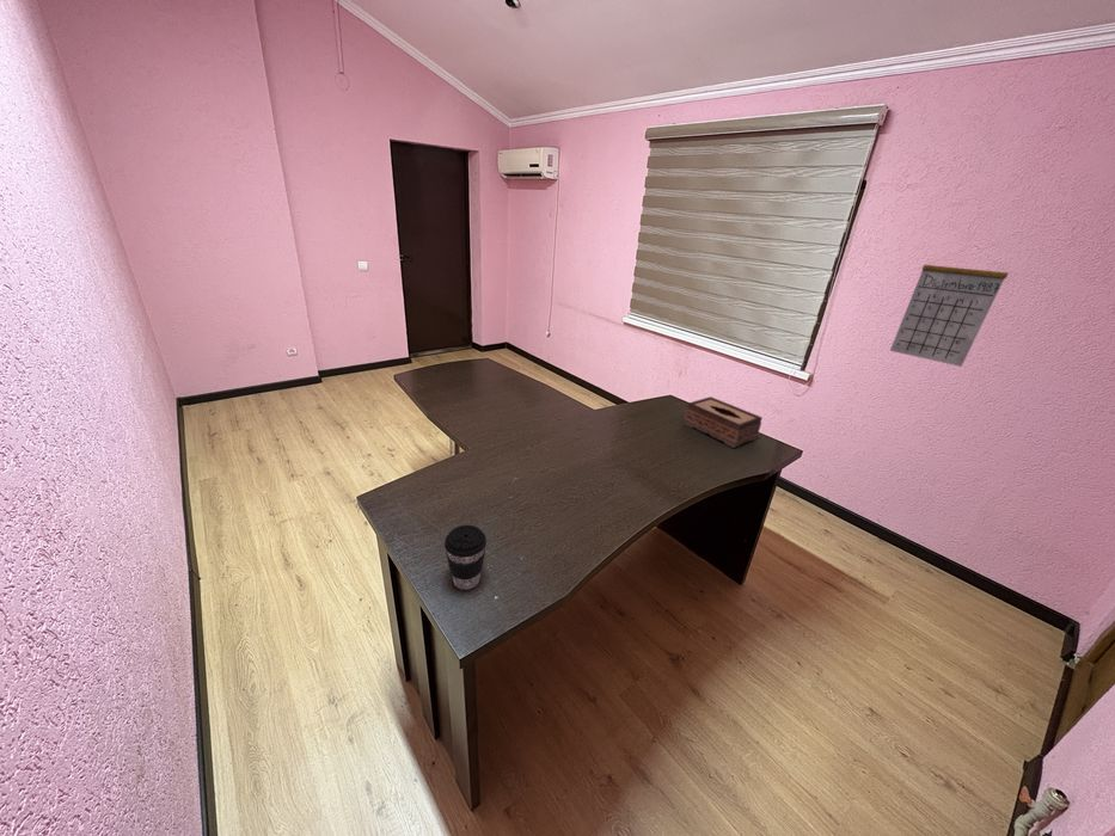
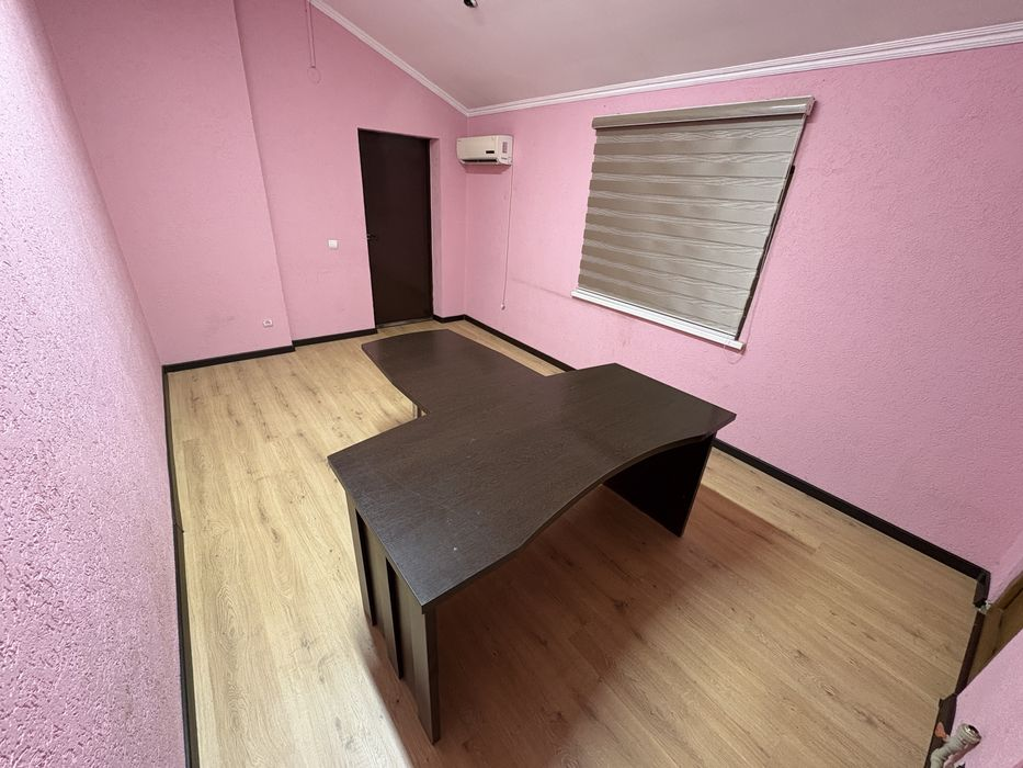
- calendar (948, 305)
- tissue box (721, 420)
- coffee cup (466, 558)
